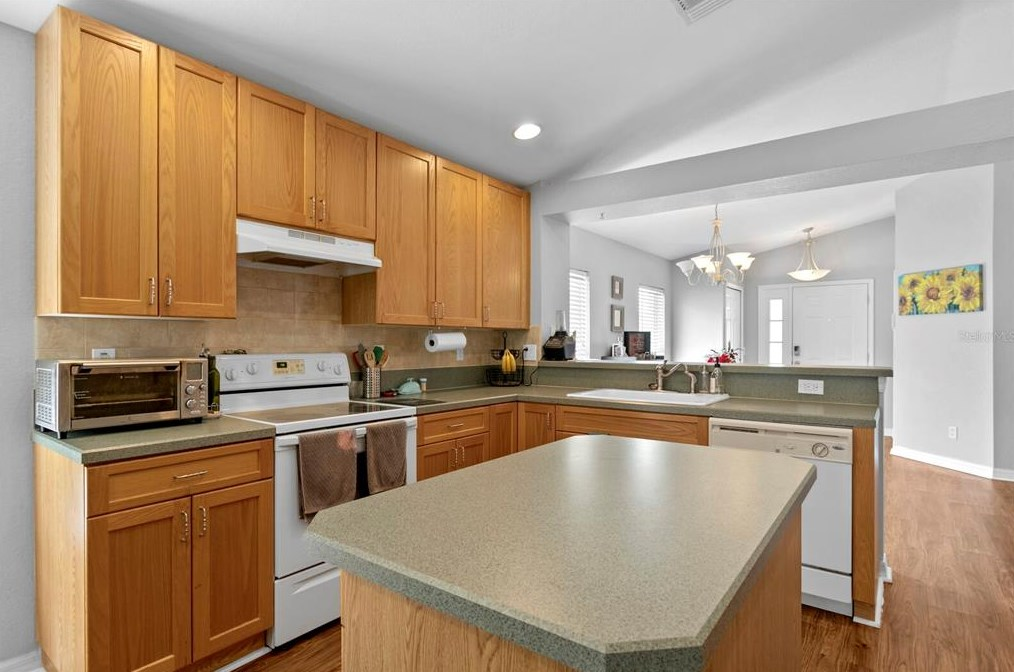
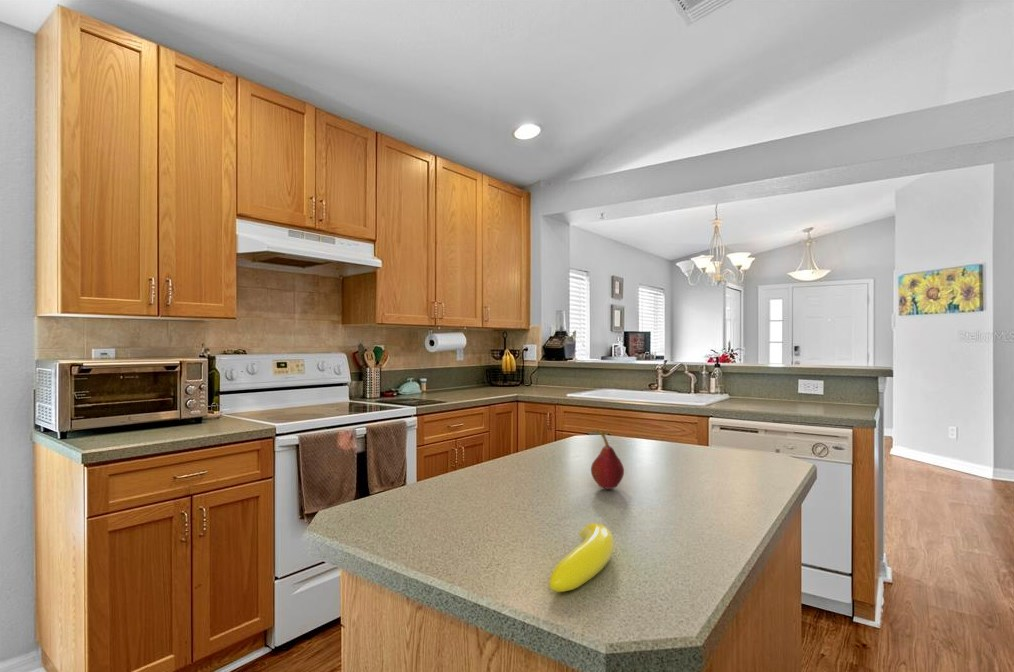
+ banana (576, 551)
+ fruit (607, 459)
